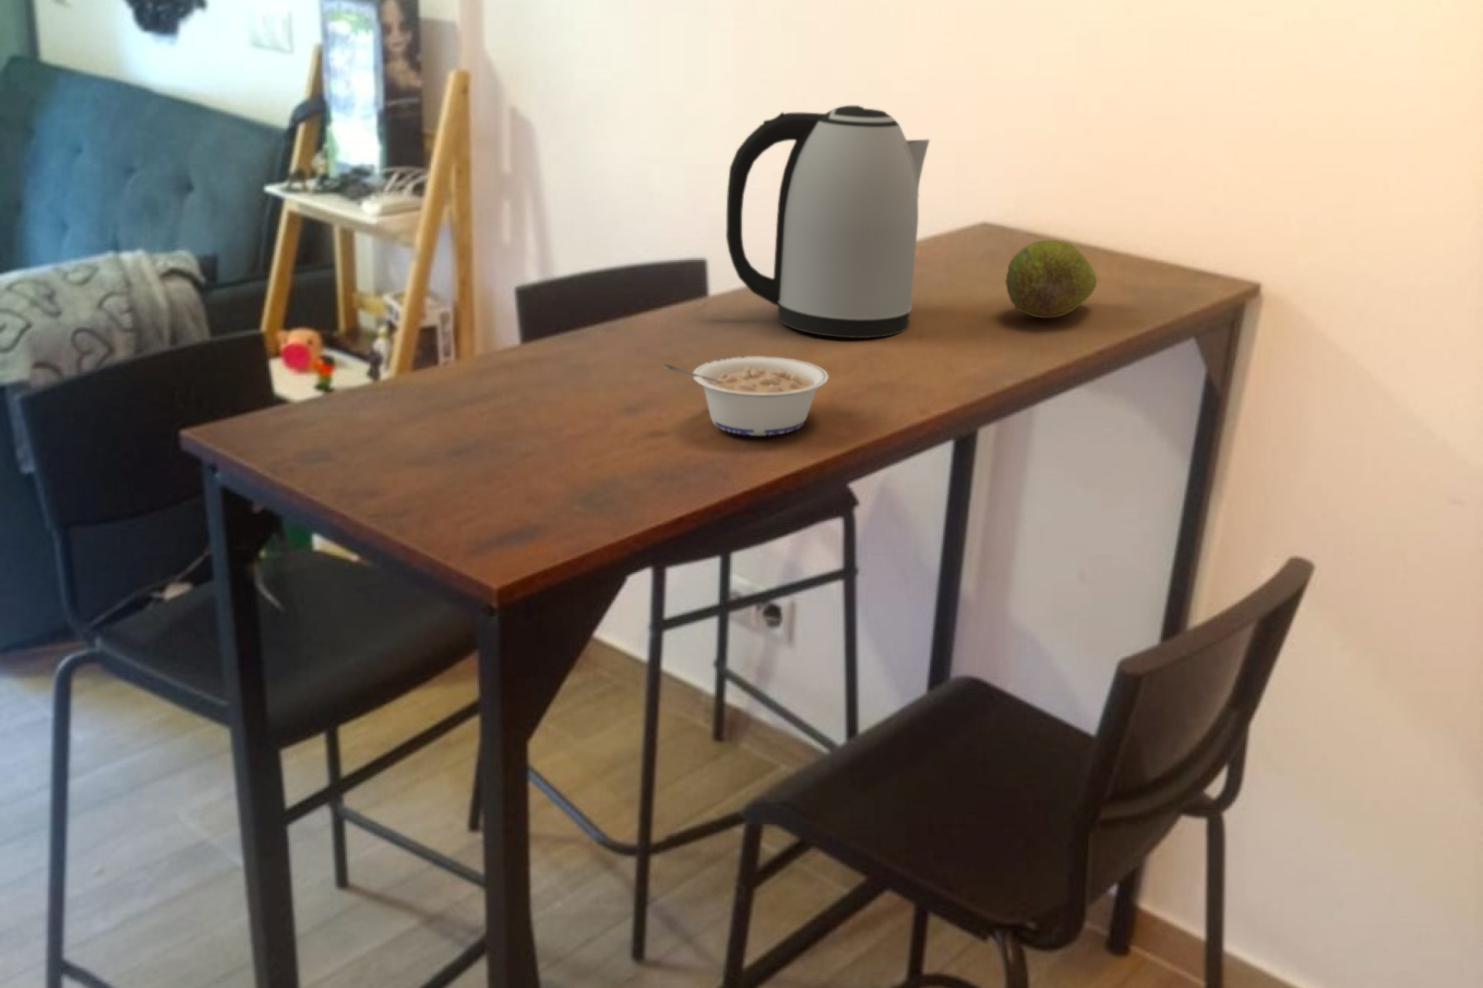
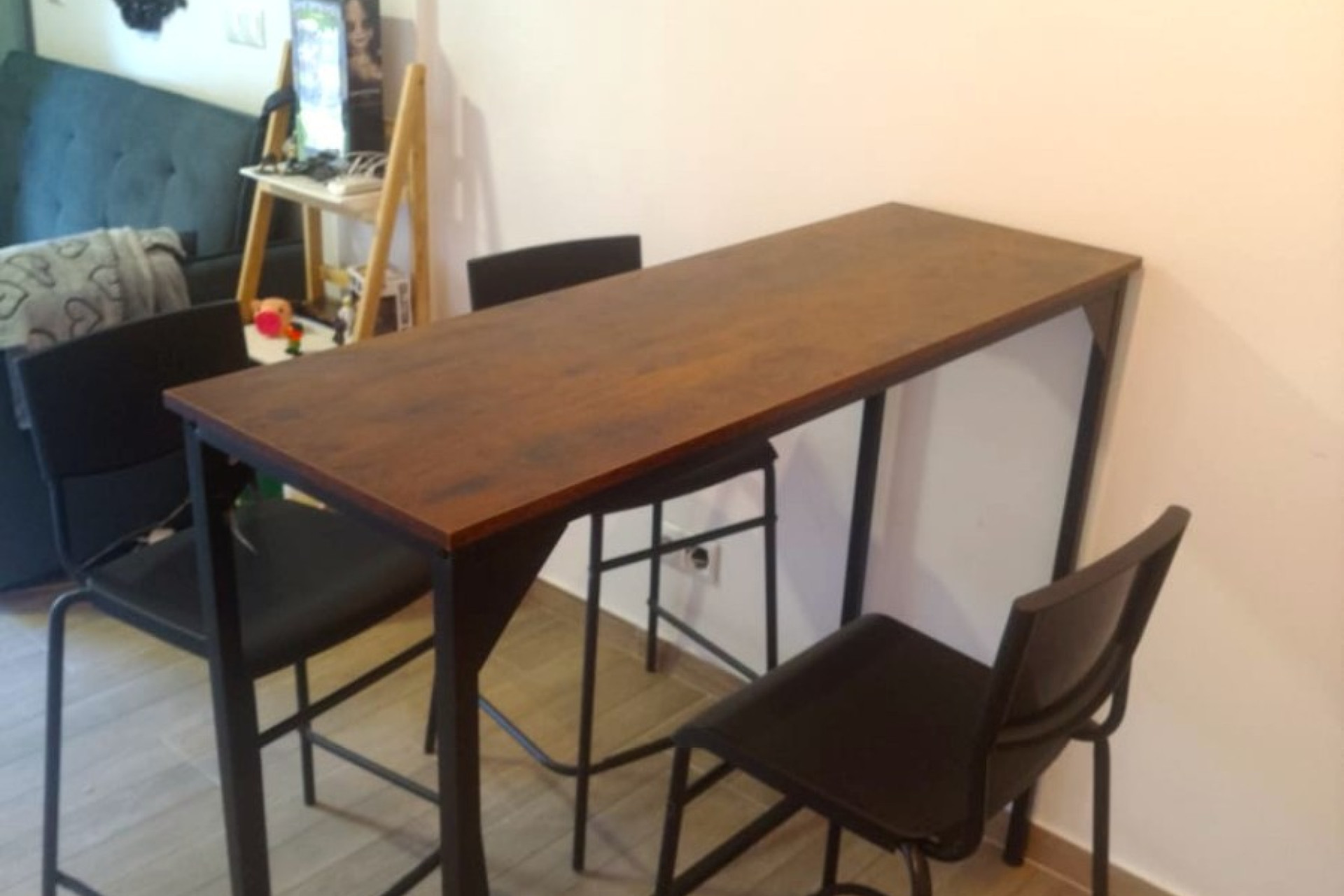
- kettle (824, 215)
- fruit (1052, 277)
- legume (756, 394)
